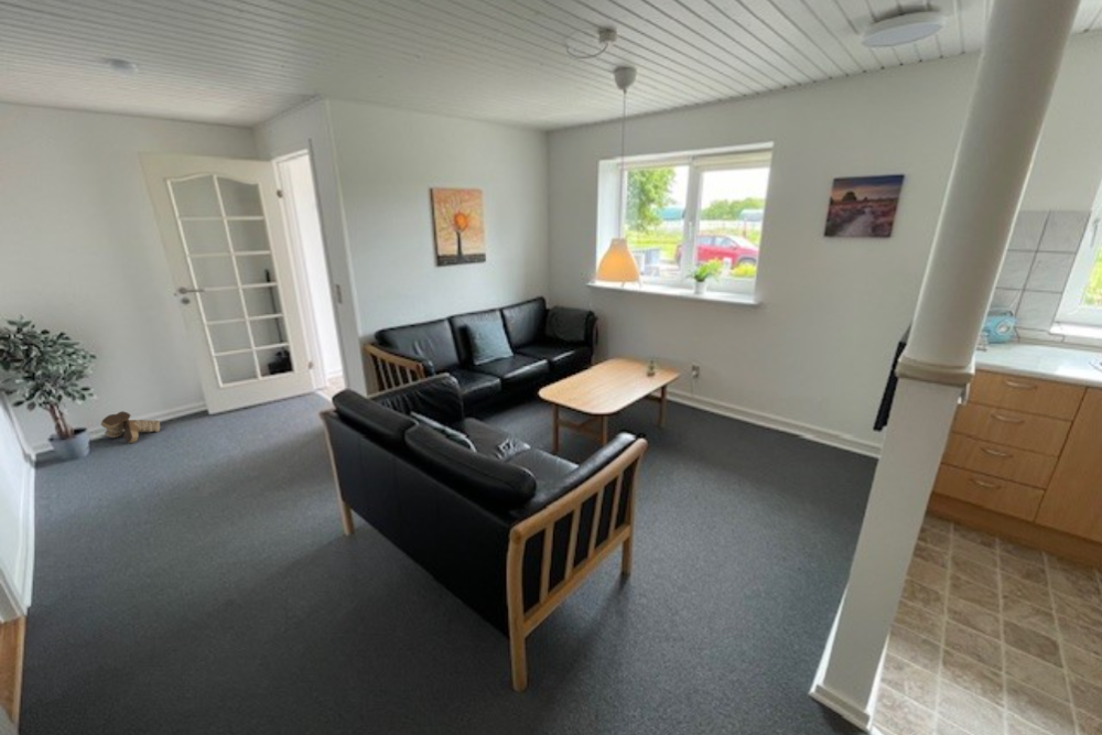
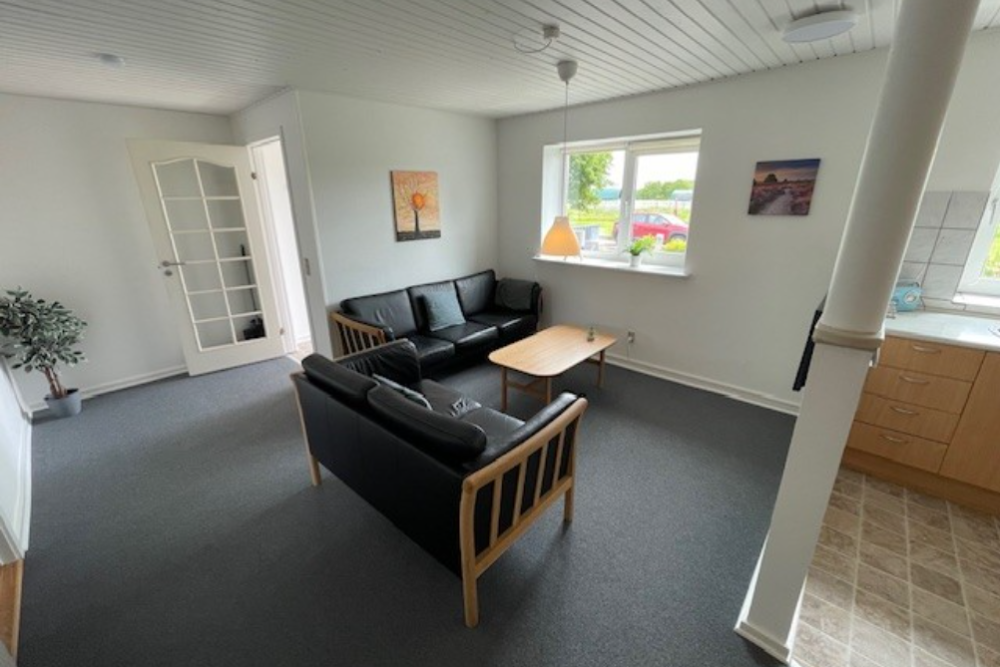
- boots (131, 423)
